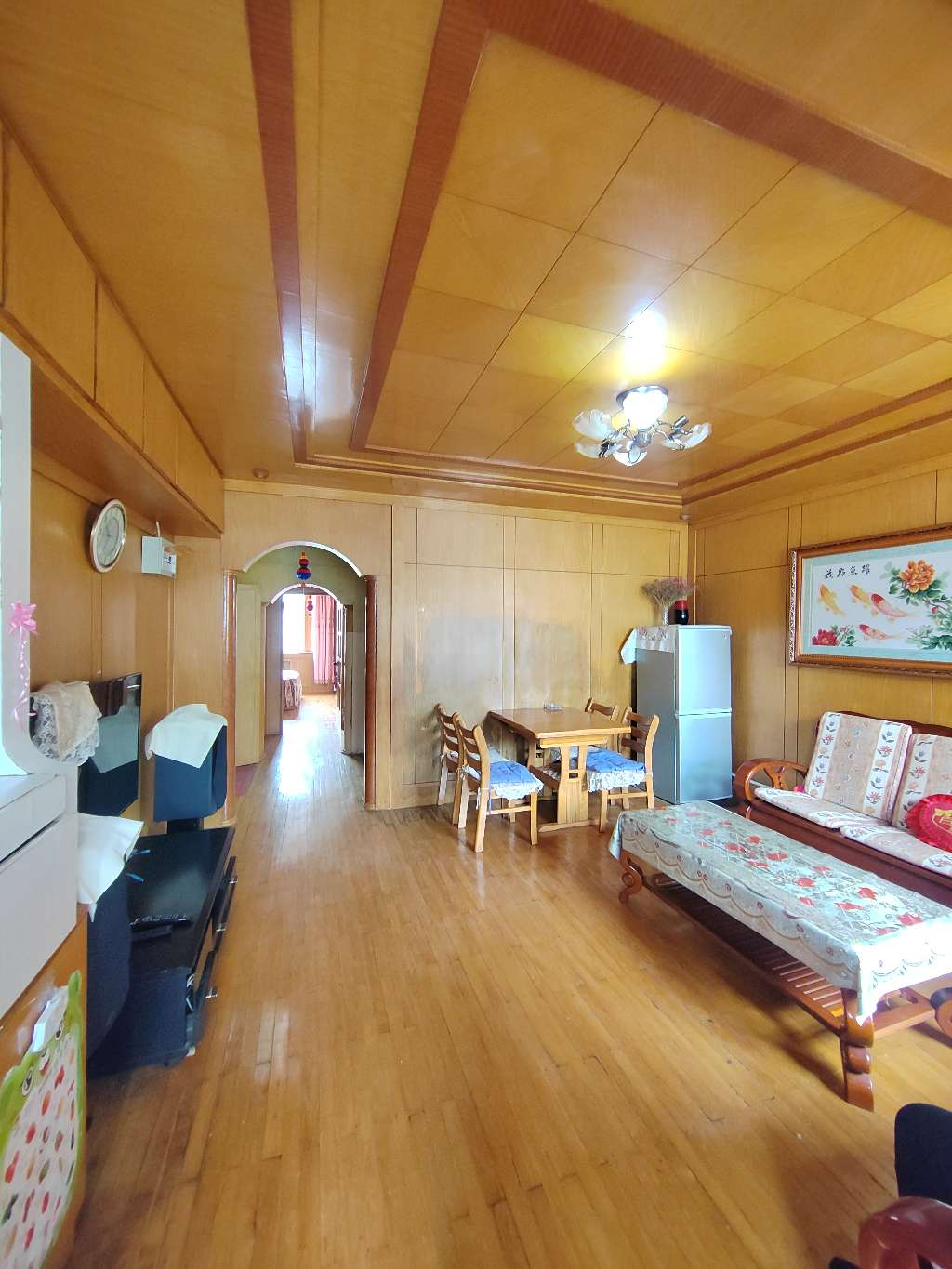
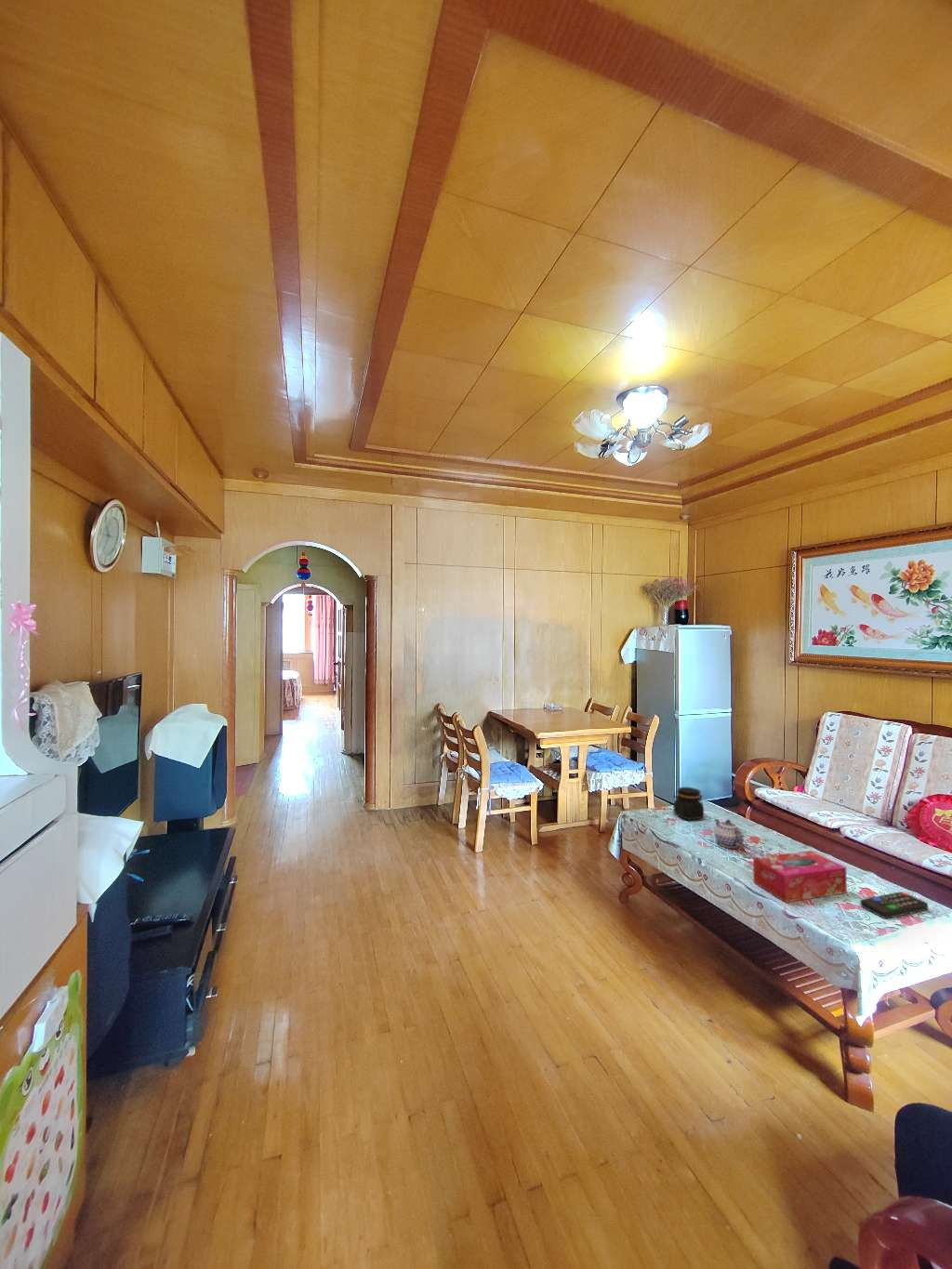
+ jar (688, 802)
+ remote control (893, 904)
+ teapot (728, 832)
+ tissue box (799, 875)
